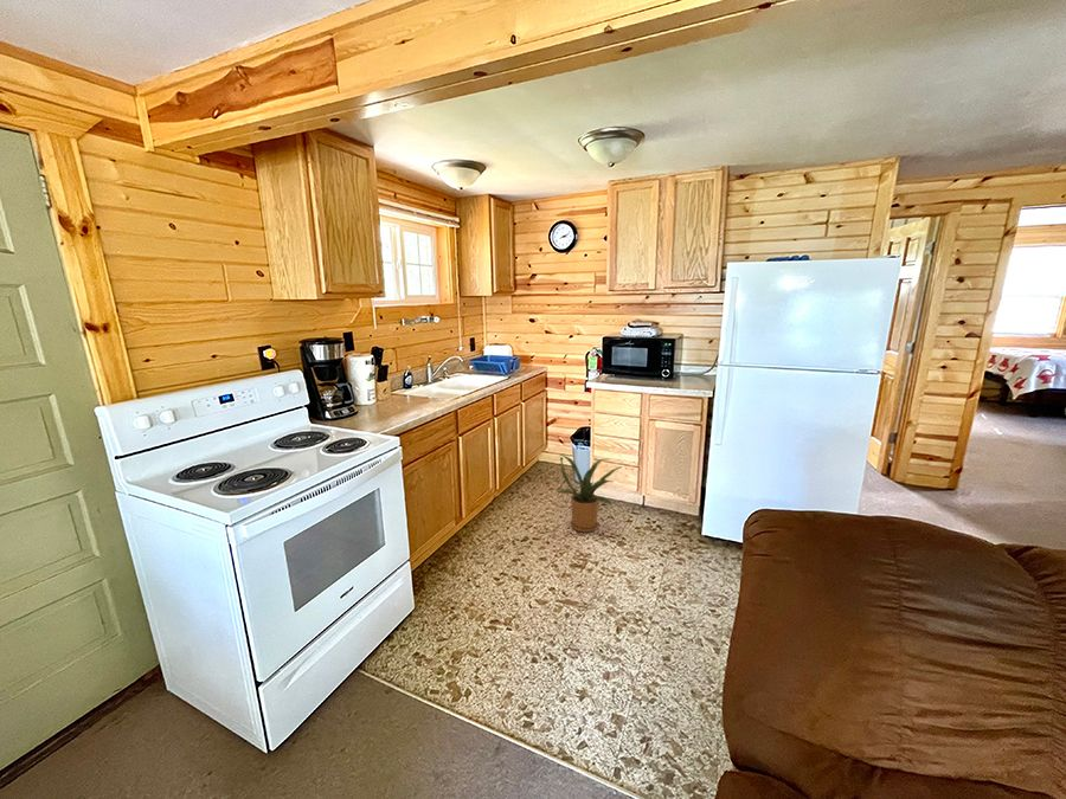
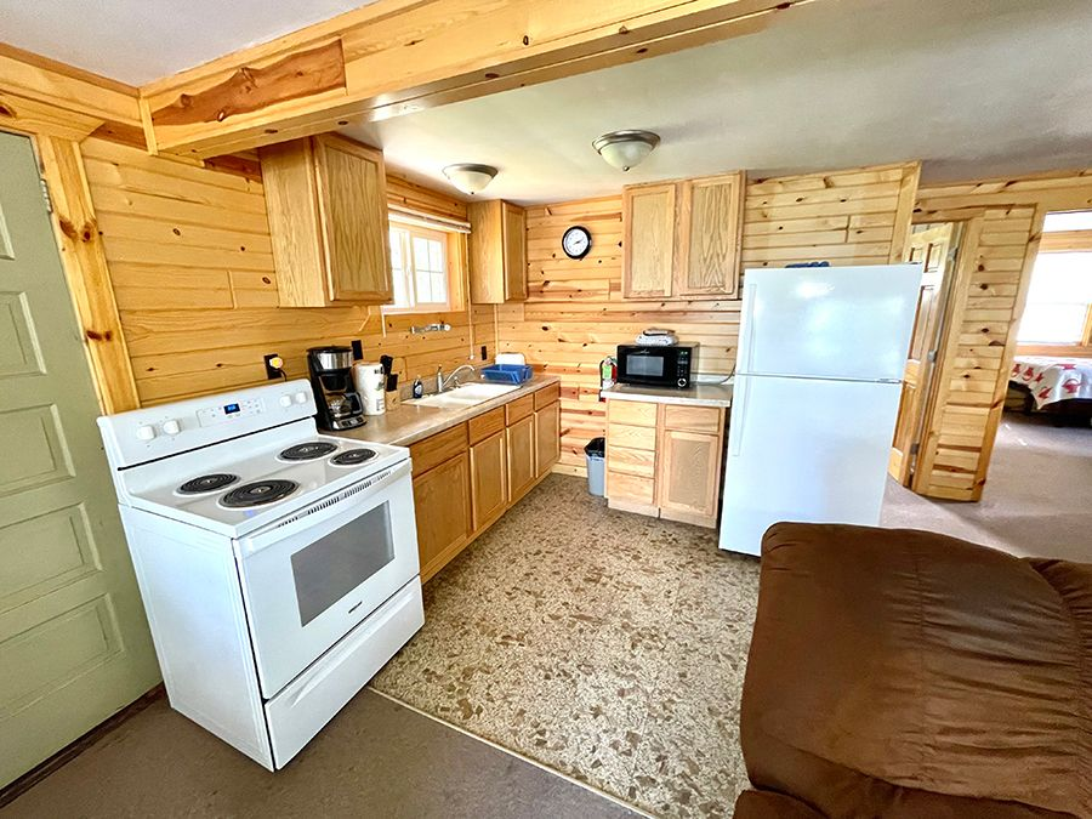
- house plant (587, 489)
